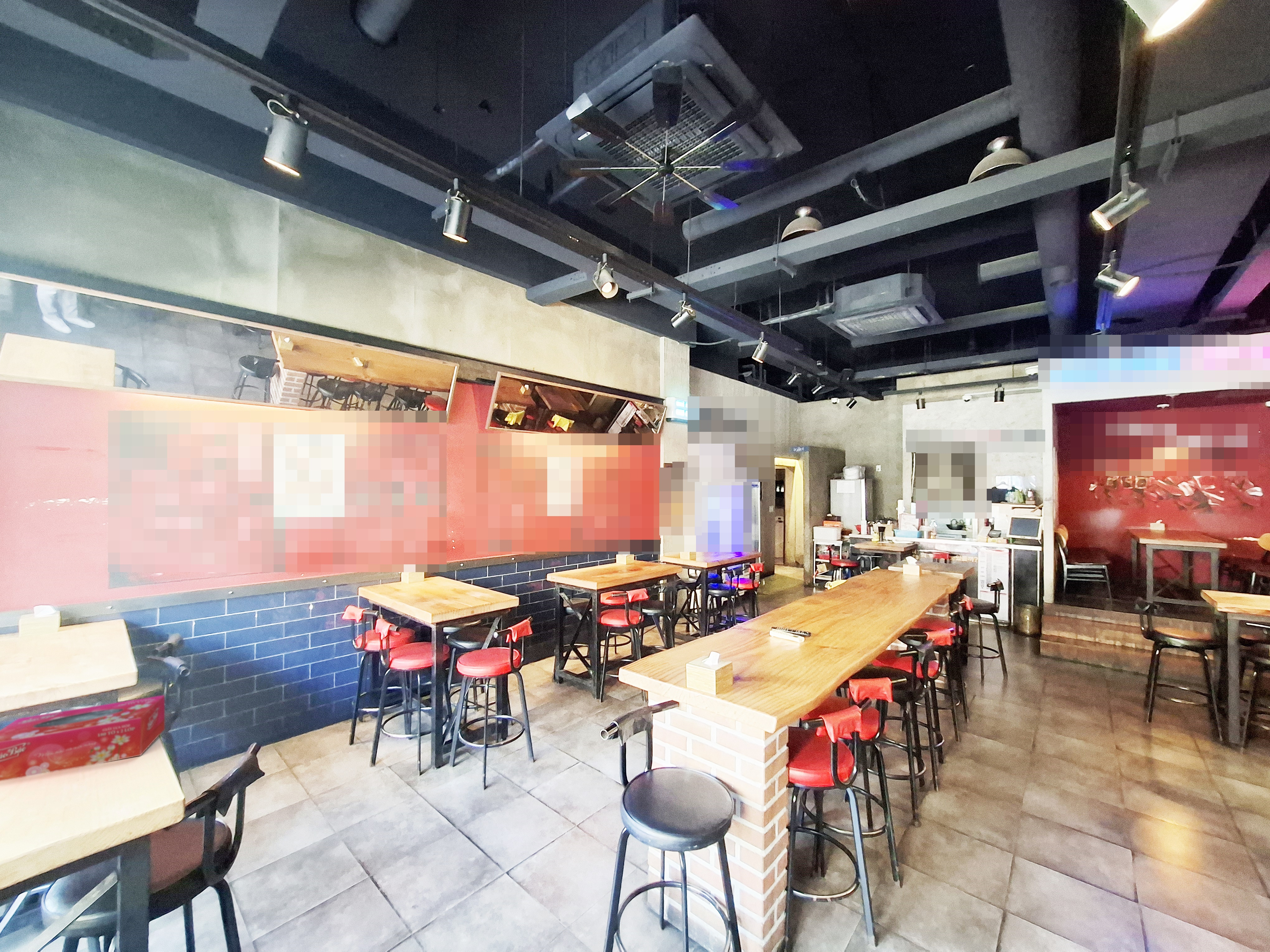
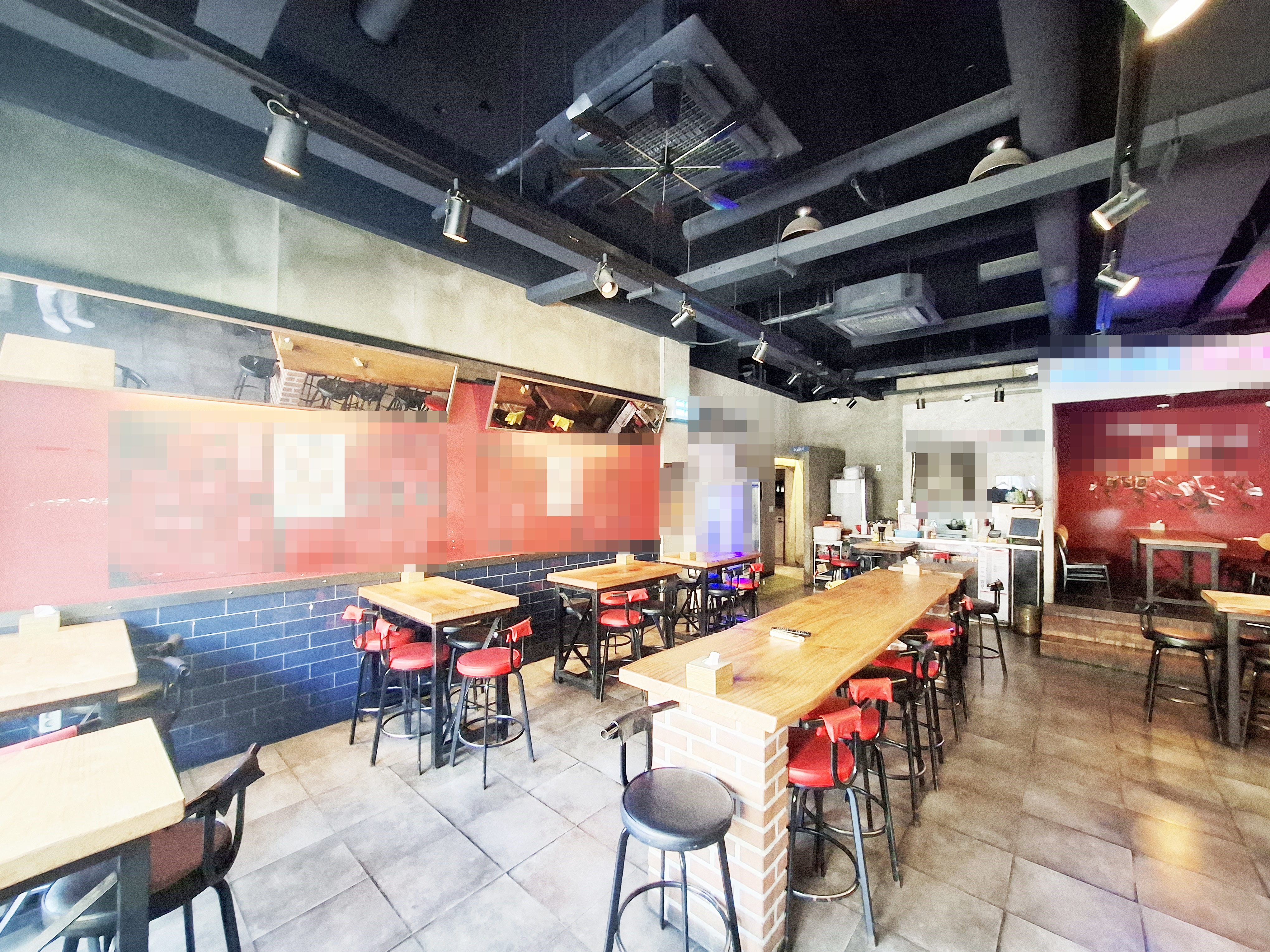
- tissue box (80, 737)
